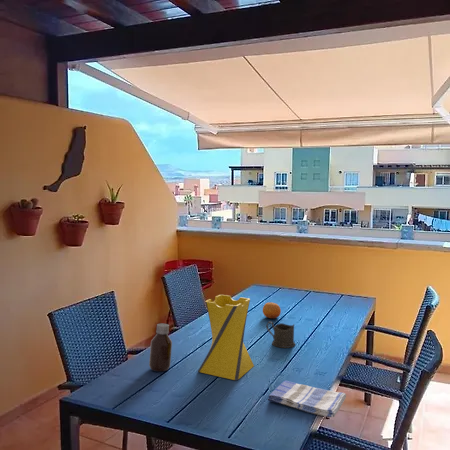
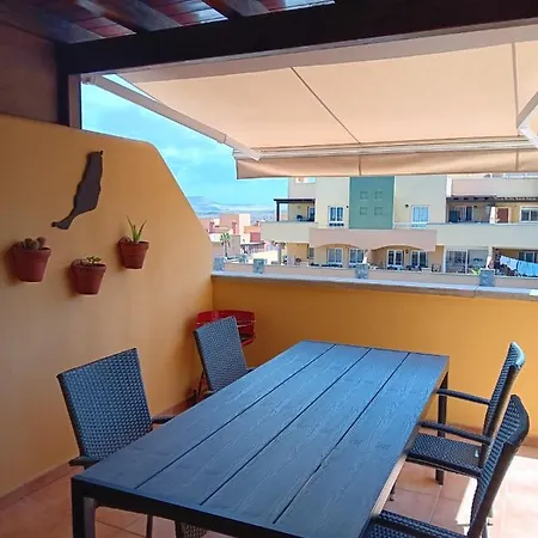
- bottle (160, 346)
- vase (227, 334)
- fruit (271, 310)
- dish towel (307, 396)
- cup (280, 332)
